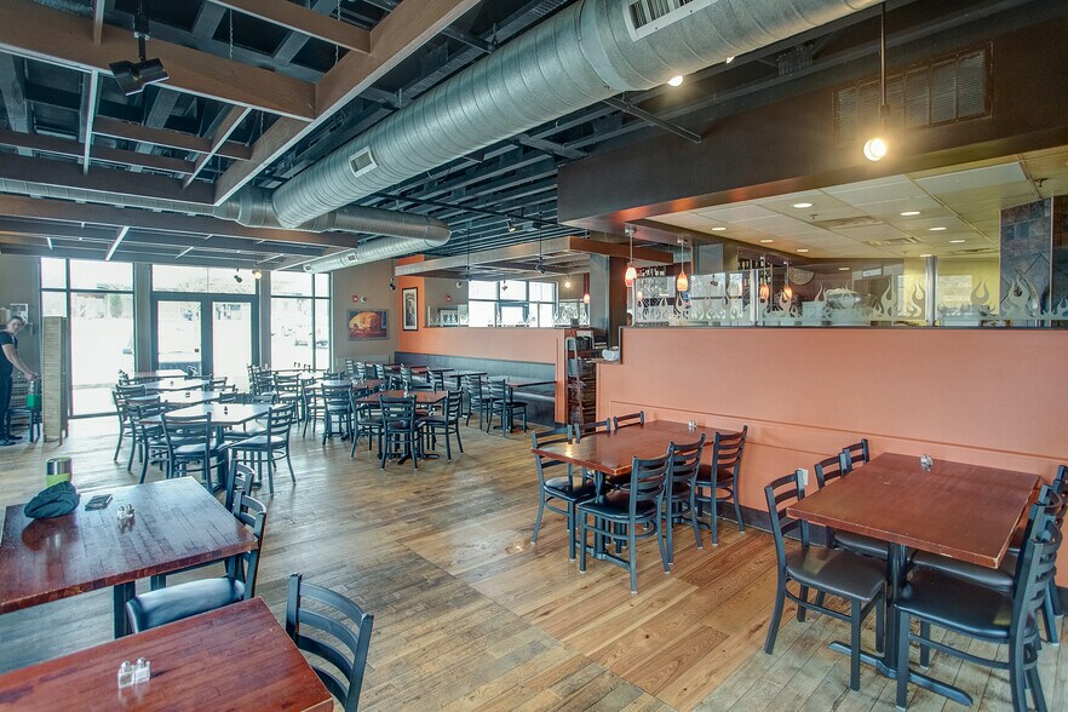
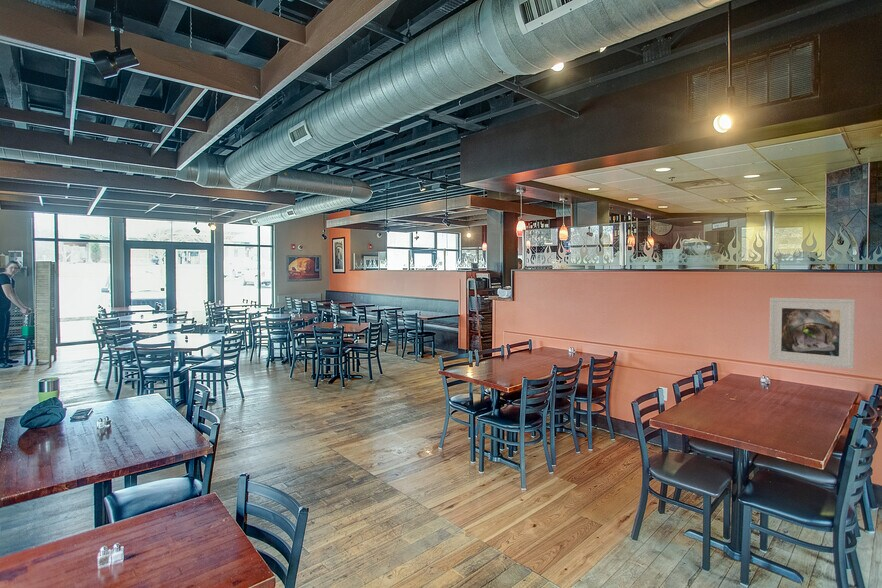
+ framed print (809, 331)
